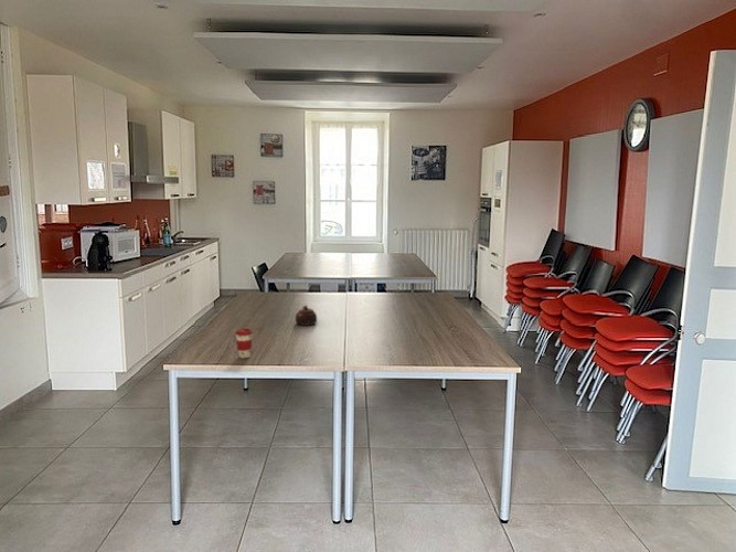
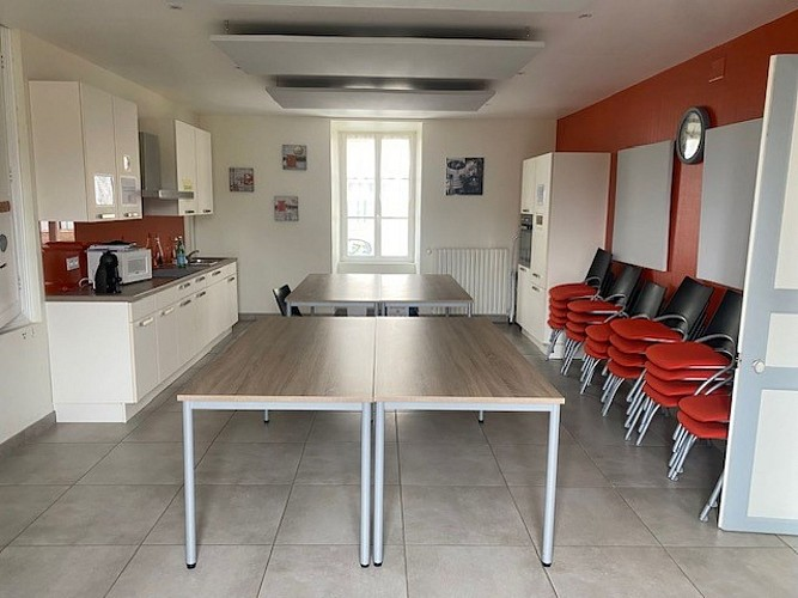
- teapot (306, 314)
- coffee cup (244, 343)
